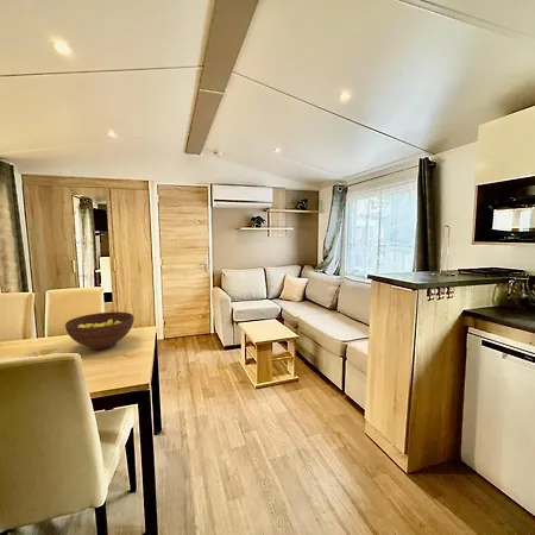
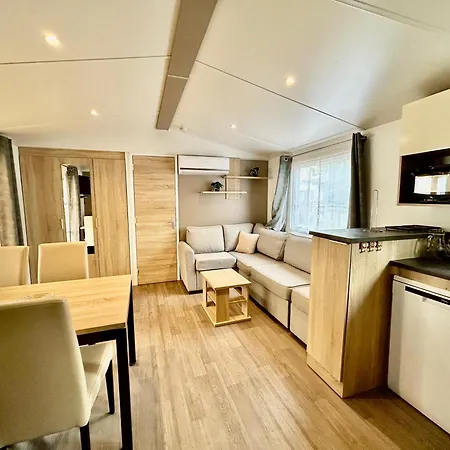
- fruit bowl (101, 332)
